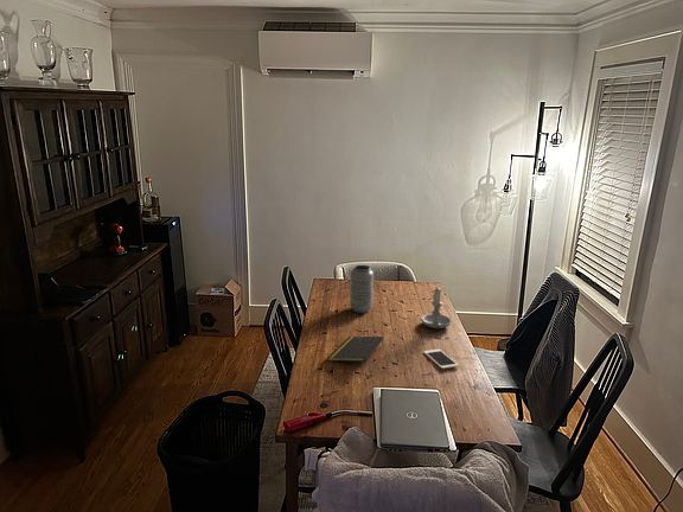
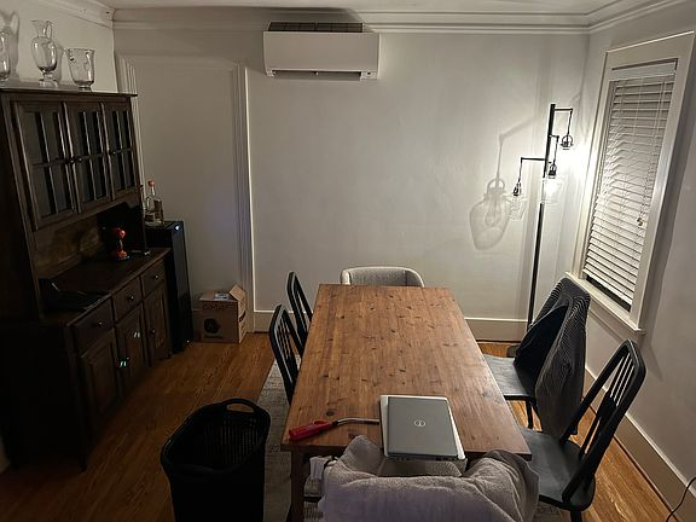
- vase (360, 288)
- cell phone (440, 358)
- notepad (356, 347)
- candle (436, 306)
